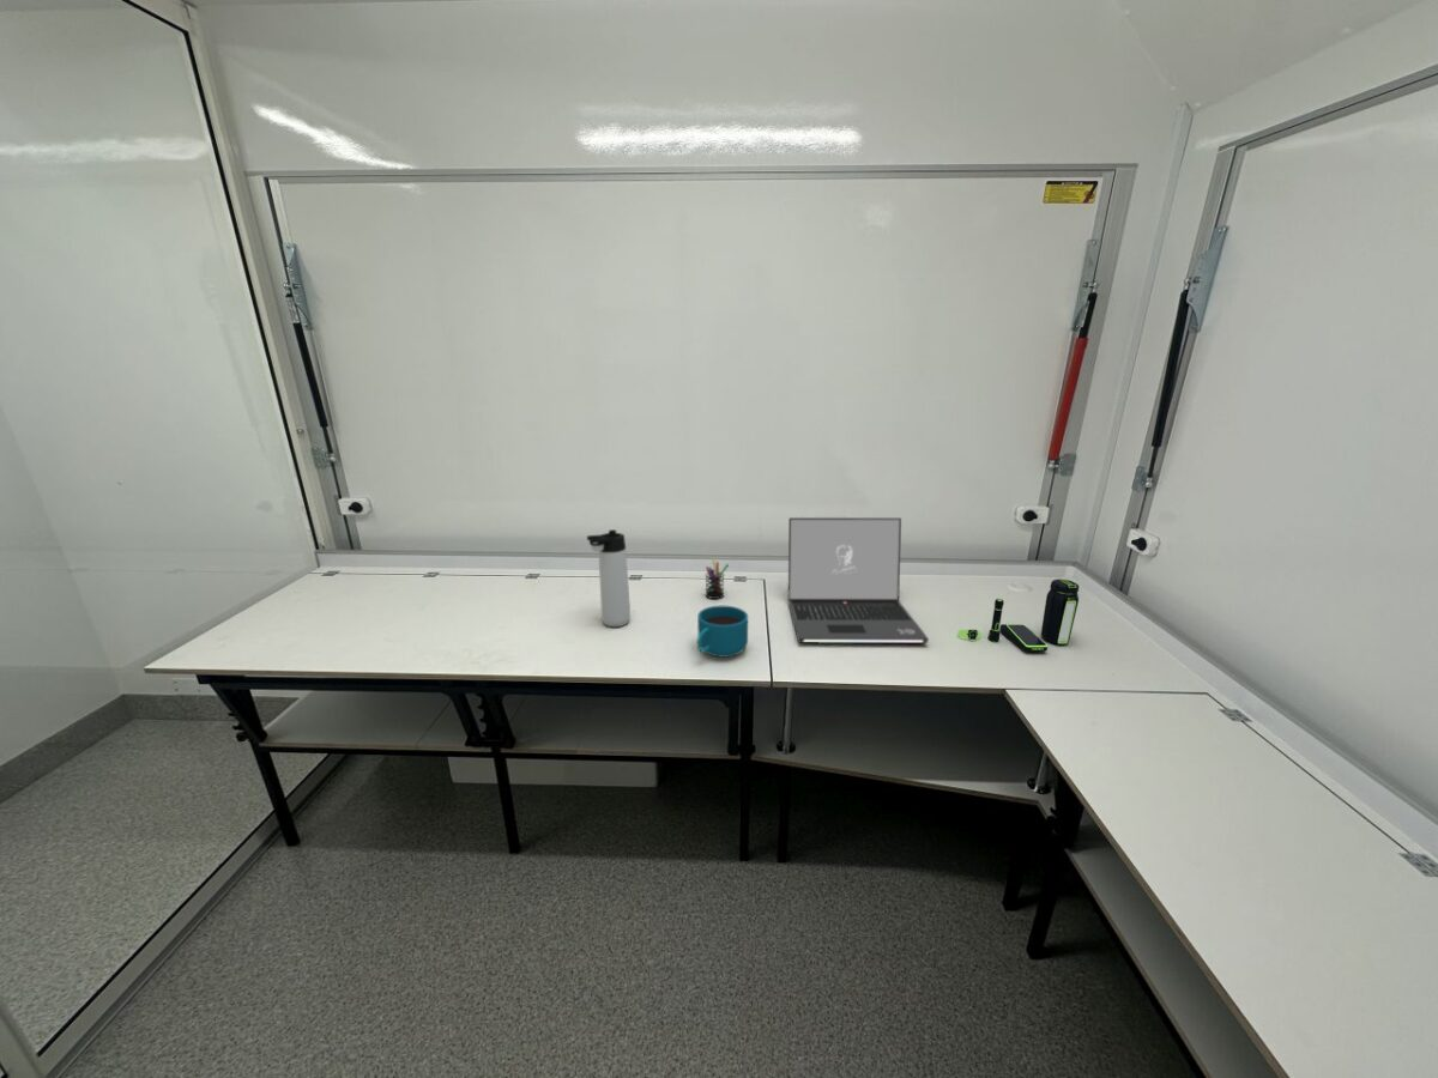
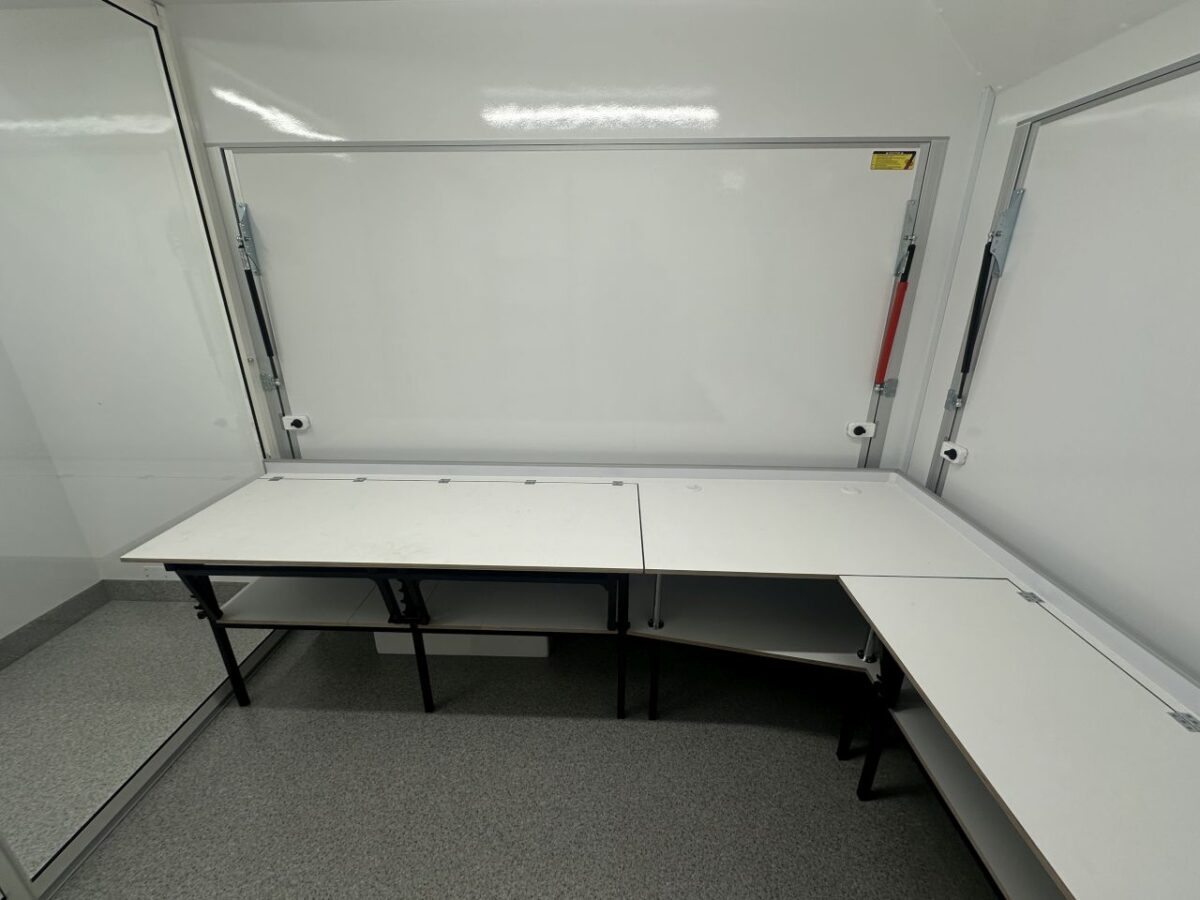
- thermos bottle (609, 579)
- pen holder (717, 577)
- laptop (853, 576)
- cup (718, 635)
- speaker (1020, 624)
